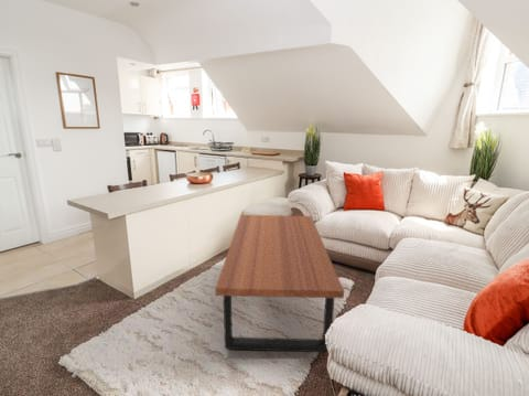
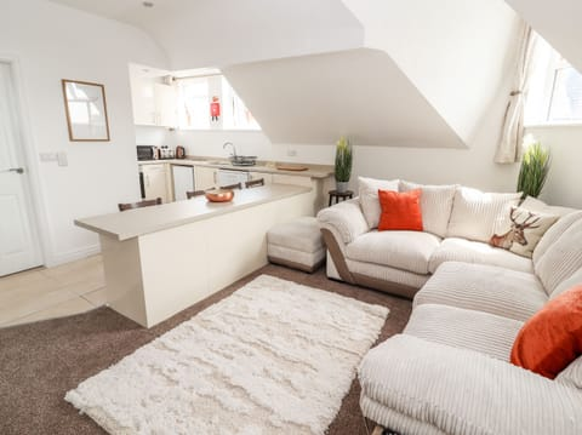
- coffee table (277, 268)
